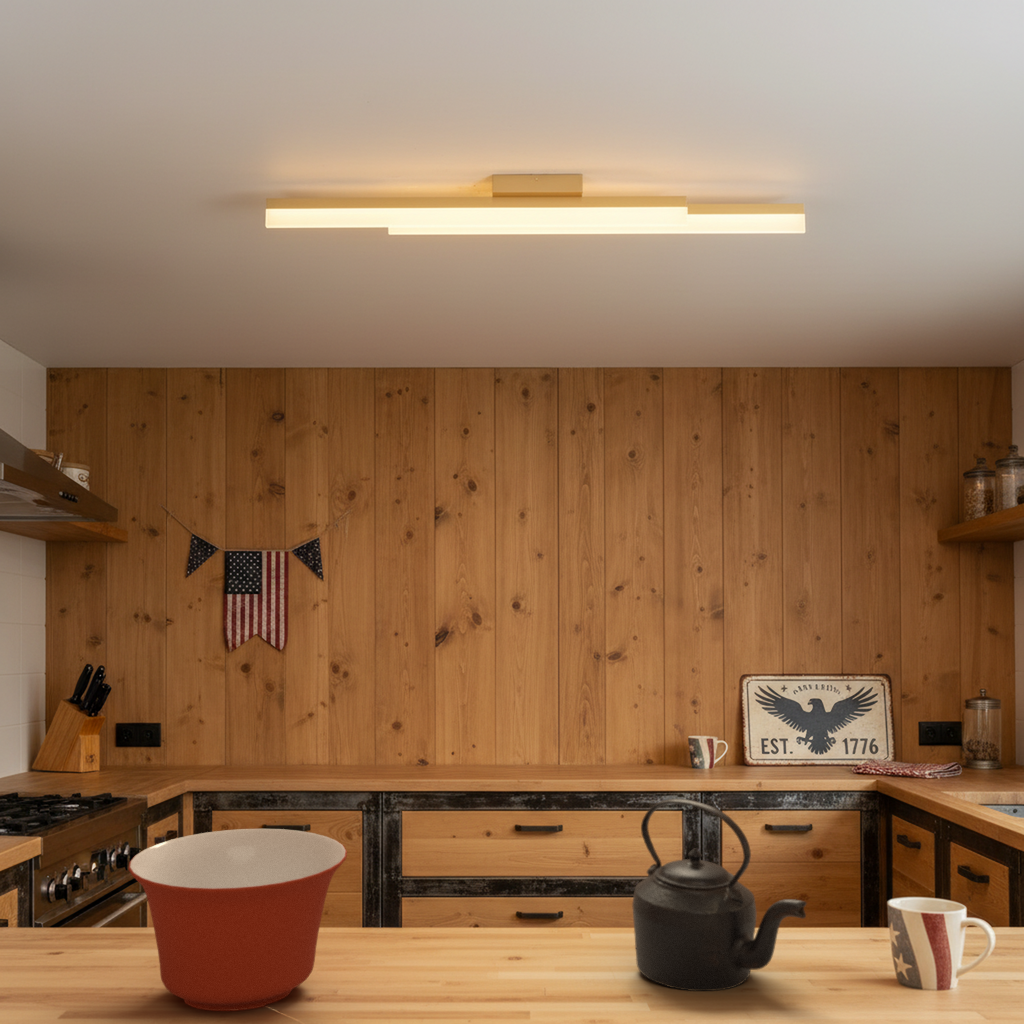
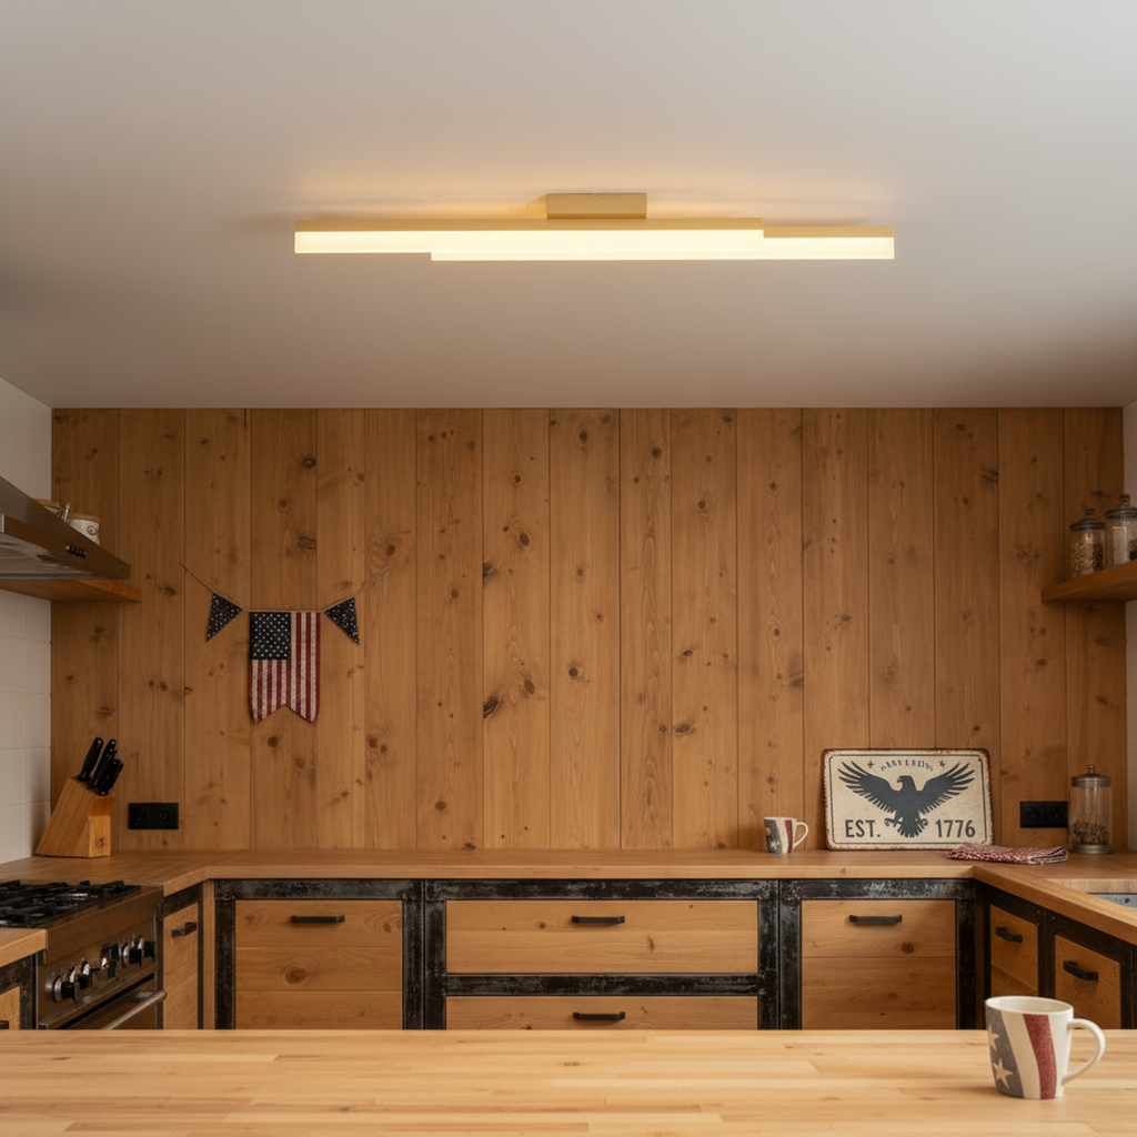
- kettle (719, 892)
- mixing bowl (239, 923)
